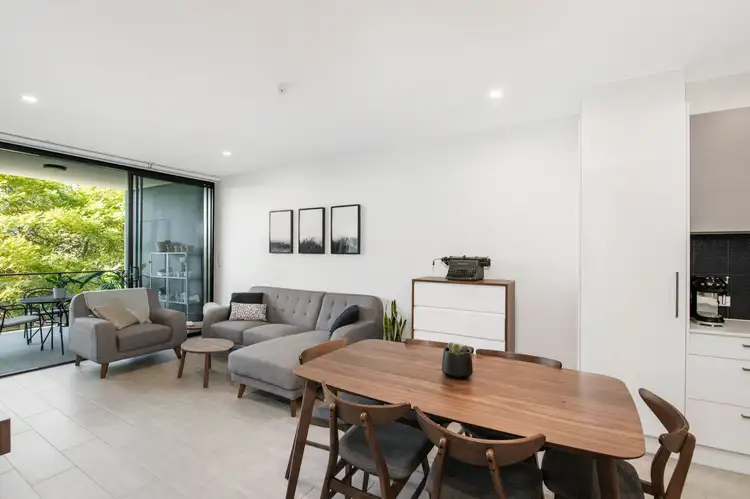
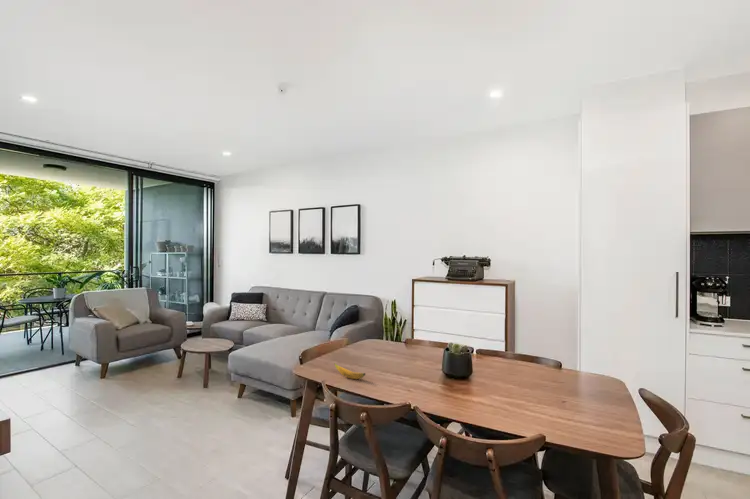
+ banana (349, 371)
